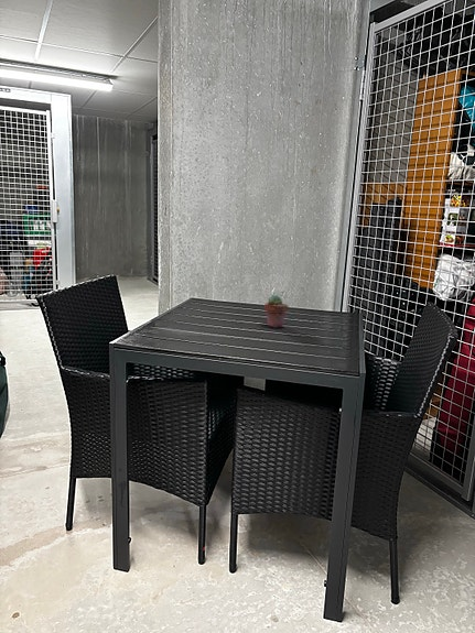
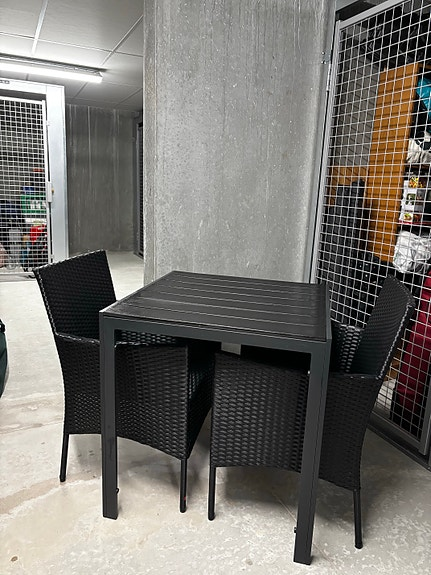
- potted succulent (276, 310)
